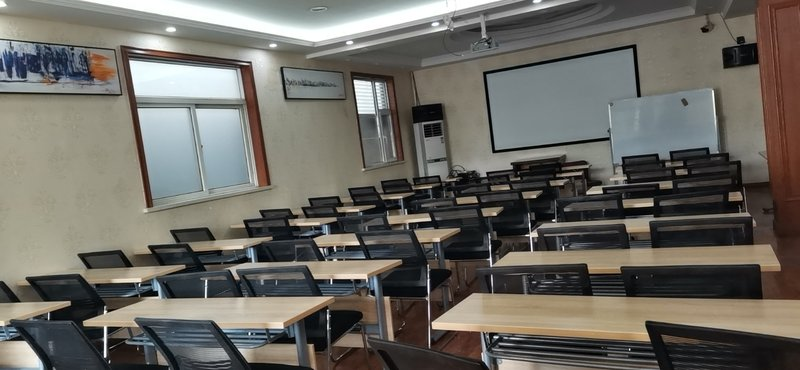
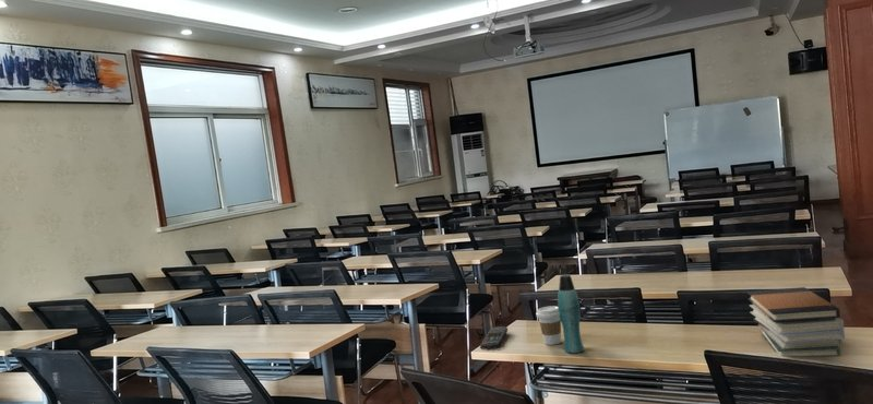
+ bottle (570, 312)
+ coffee cup (550, 324)
+ book stack (793, 321)
+ remote control (494, 337)
